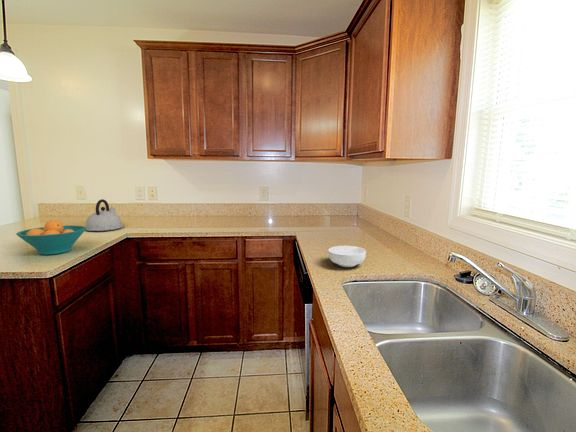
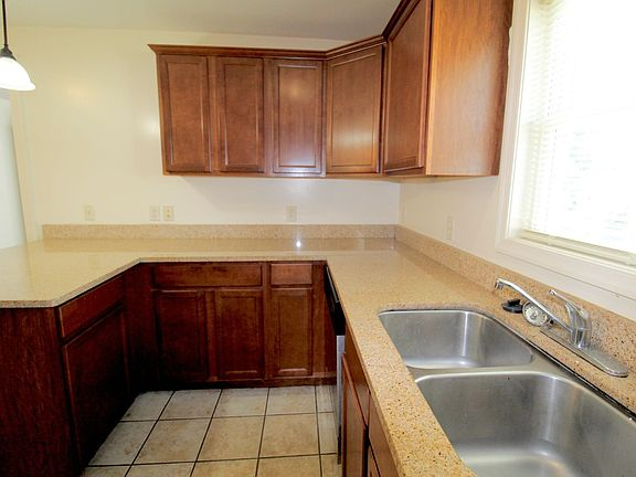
- kettle (104, 213)
- cereal bowl (346, 257)
- fruit bowl (53, 236)
